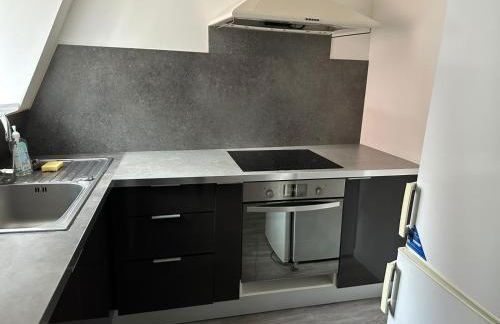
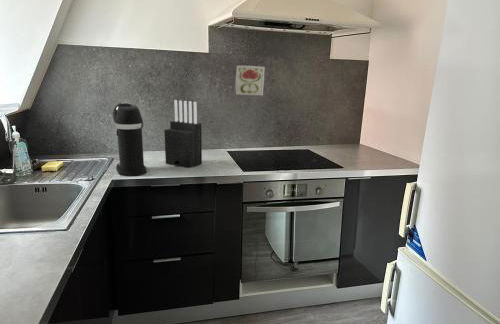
+ knife block (181, 133)
+ decorative tile (249, 80)
+ coffee maker (129, 137)
